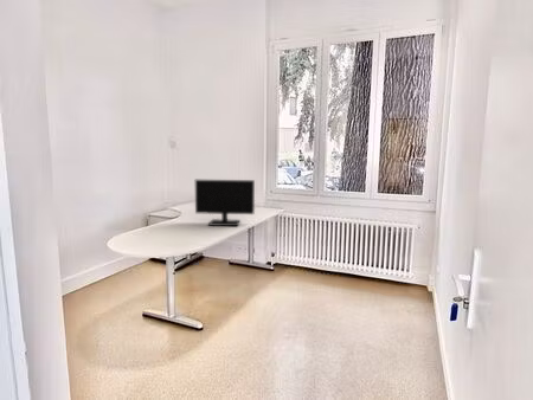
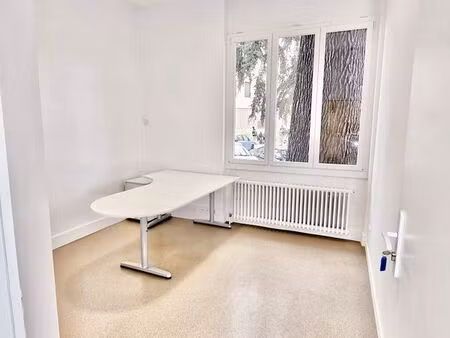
- computer monitor (224, 201)
